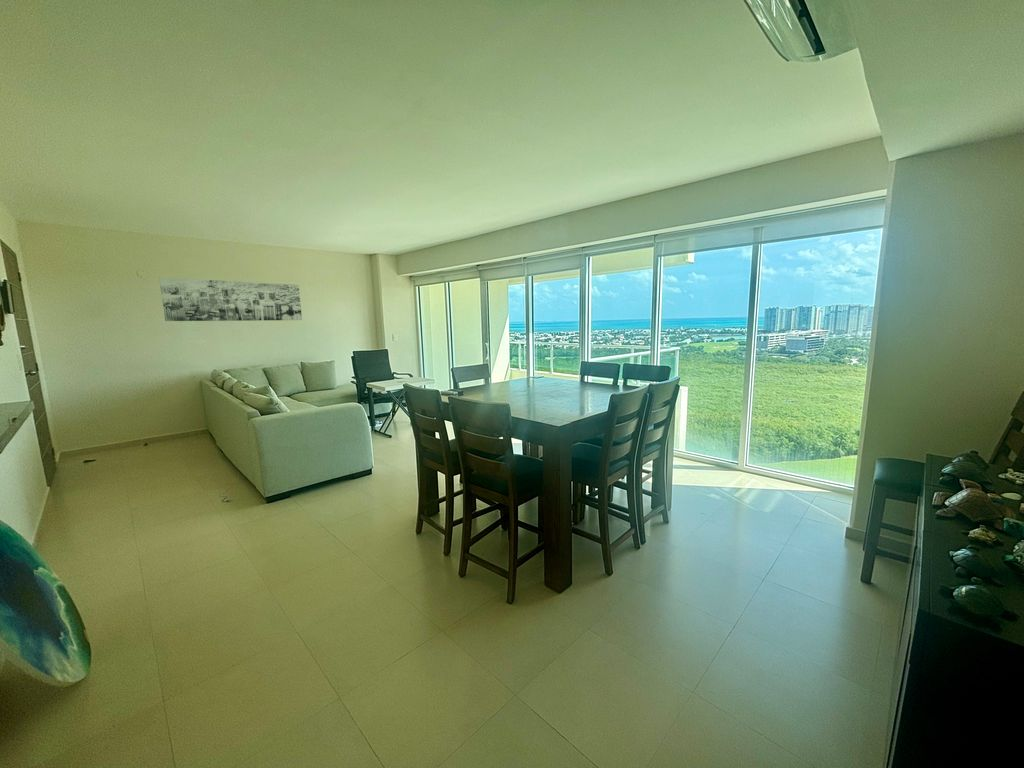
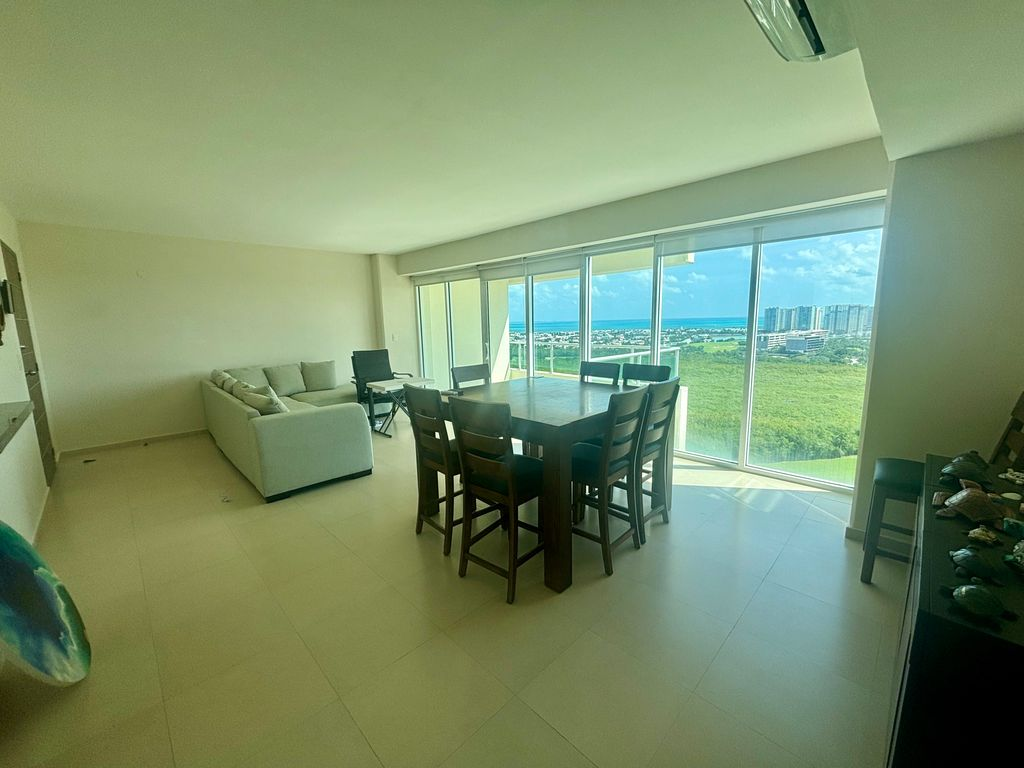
- wall art (238, 301)
